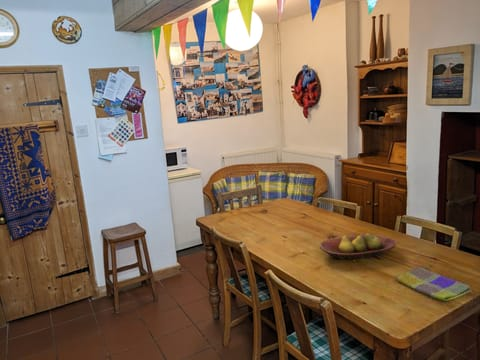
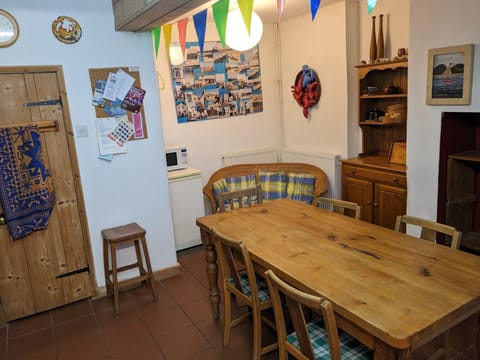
- fruit bowl (357, 244)
- dish towel (431, 282)
